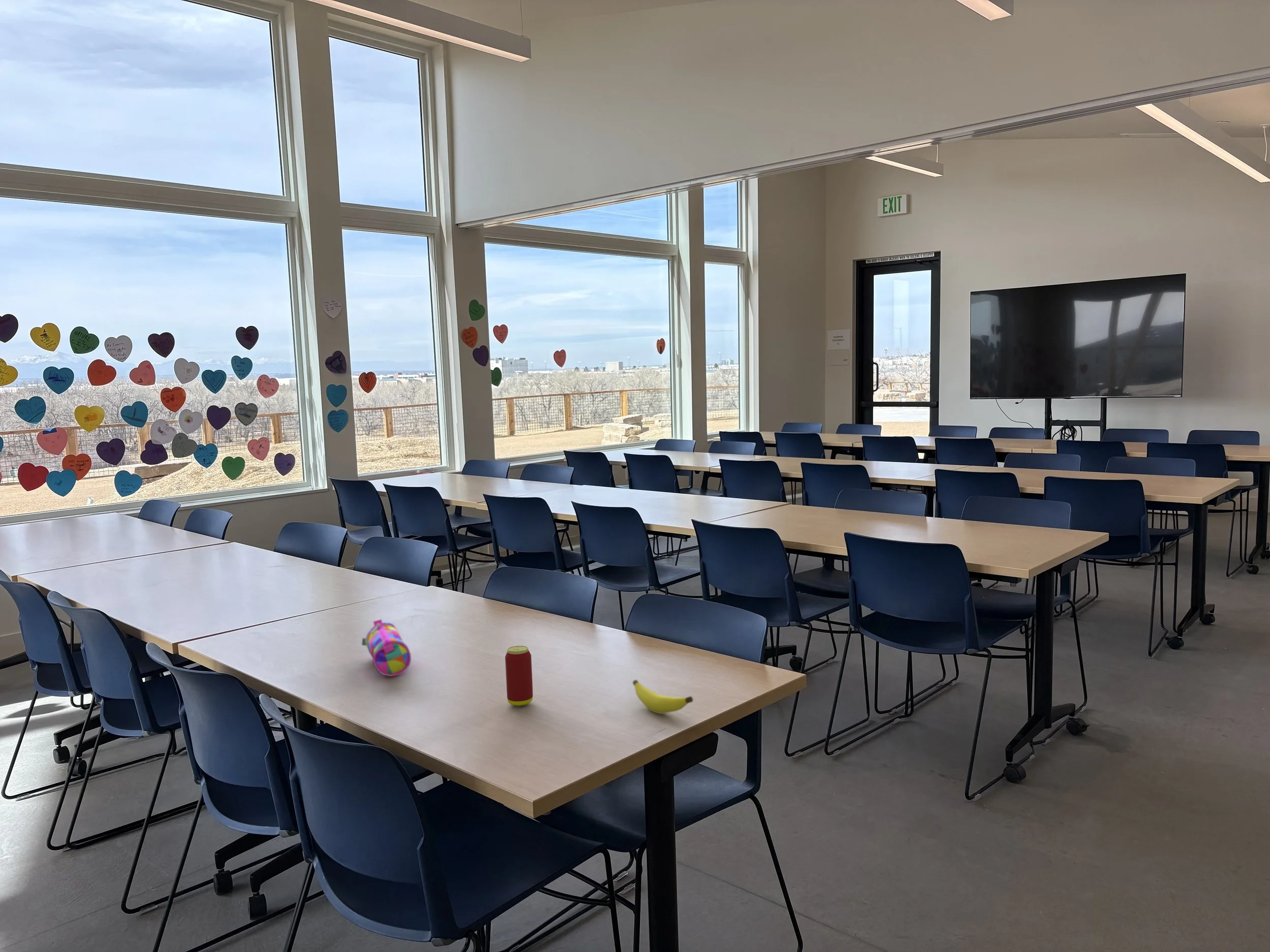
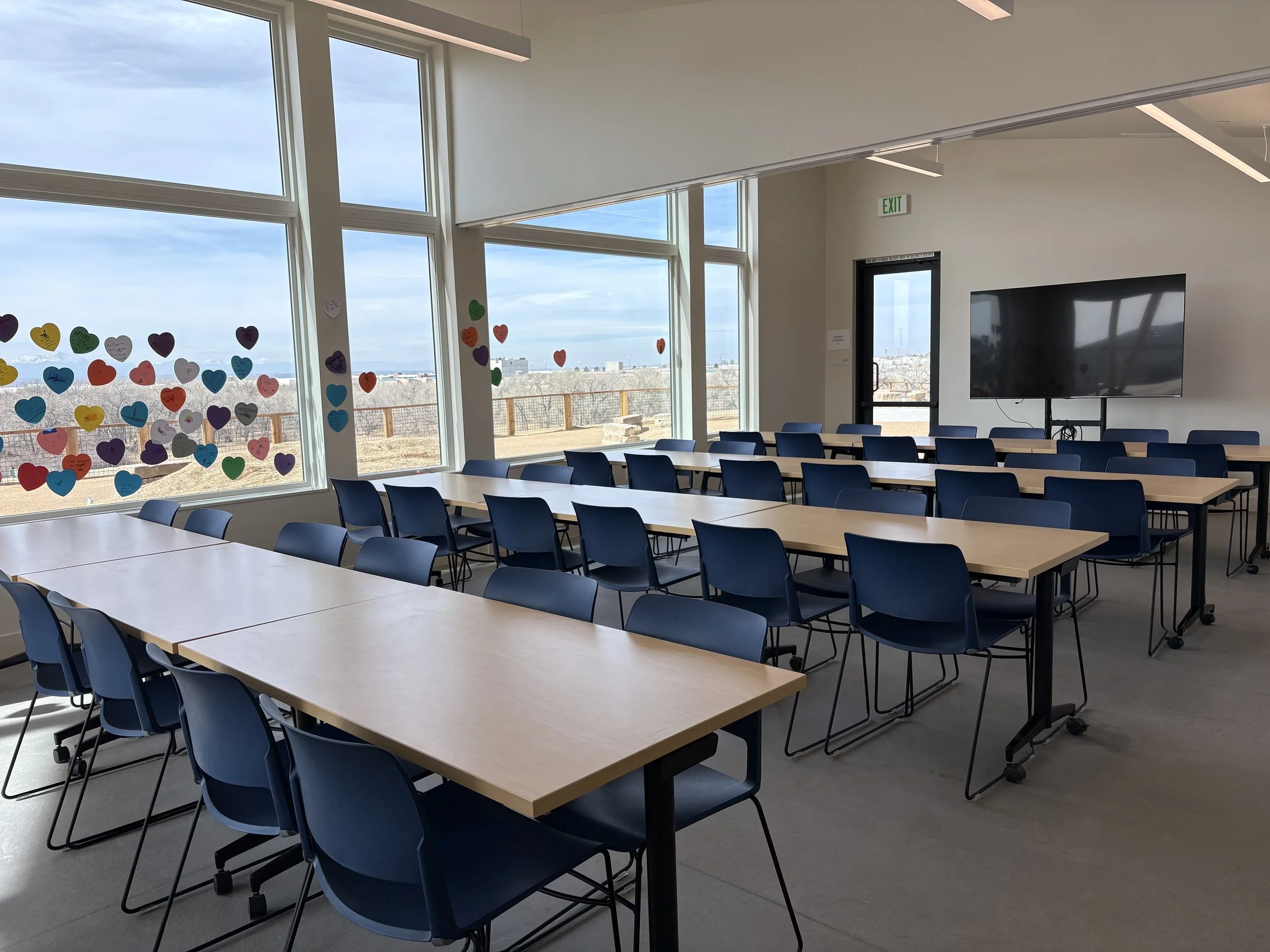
- pencil case (387, 647)
- banana (657, 699)
- beverage can (519, 676)
